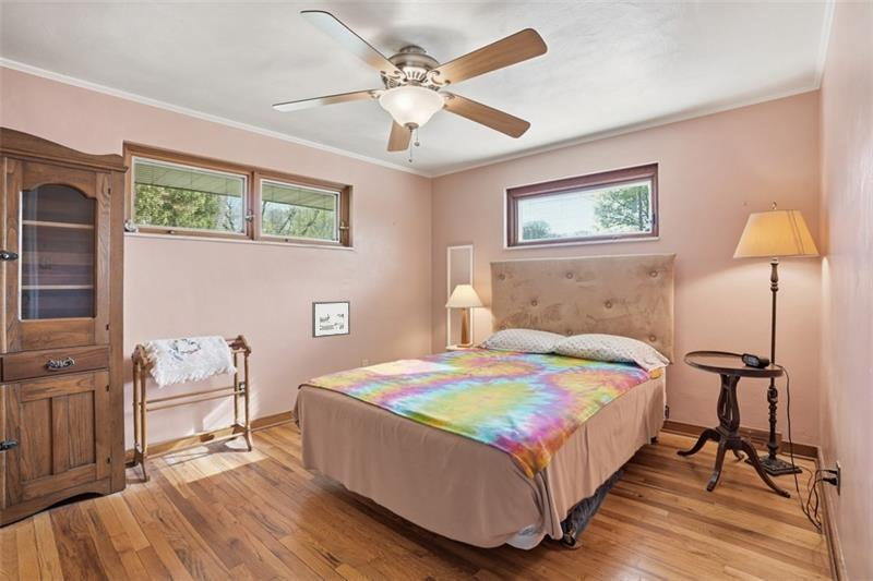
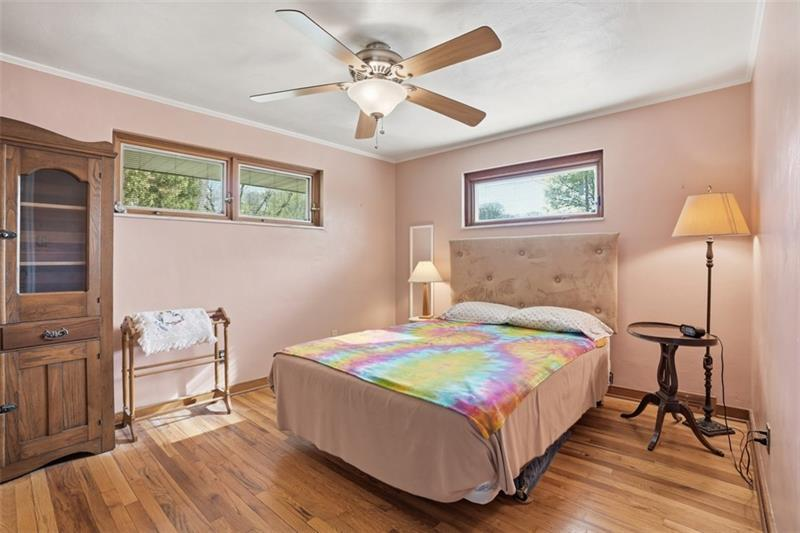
- picture frame (332, 318)
